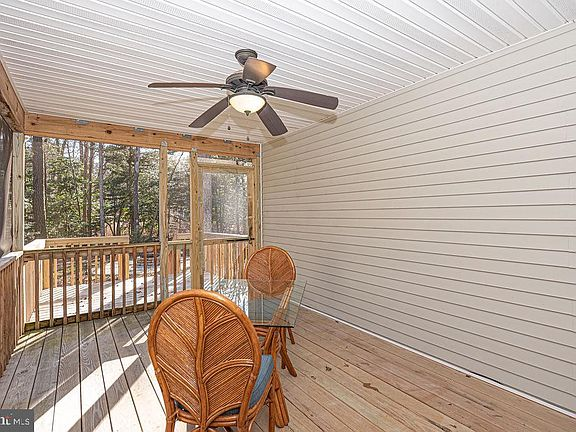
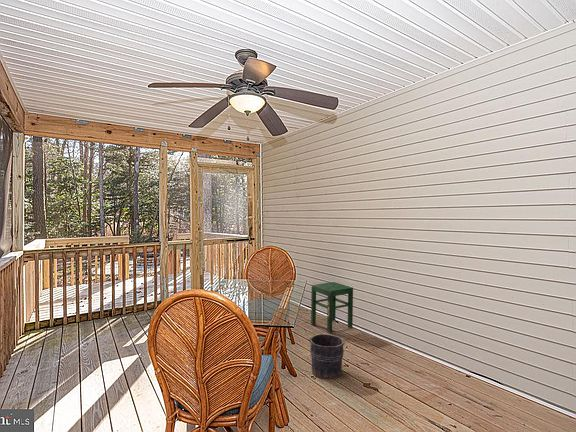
+ stool (331, 306)
+ bucket (326, 354)
